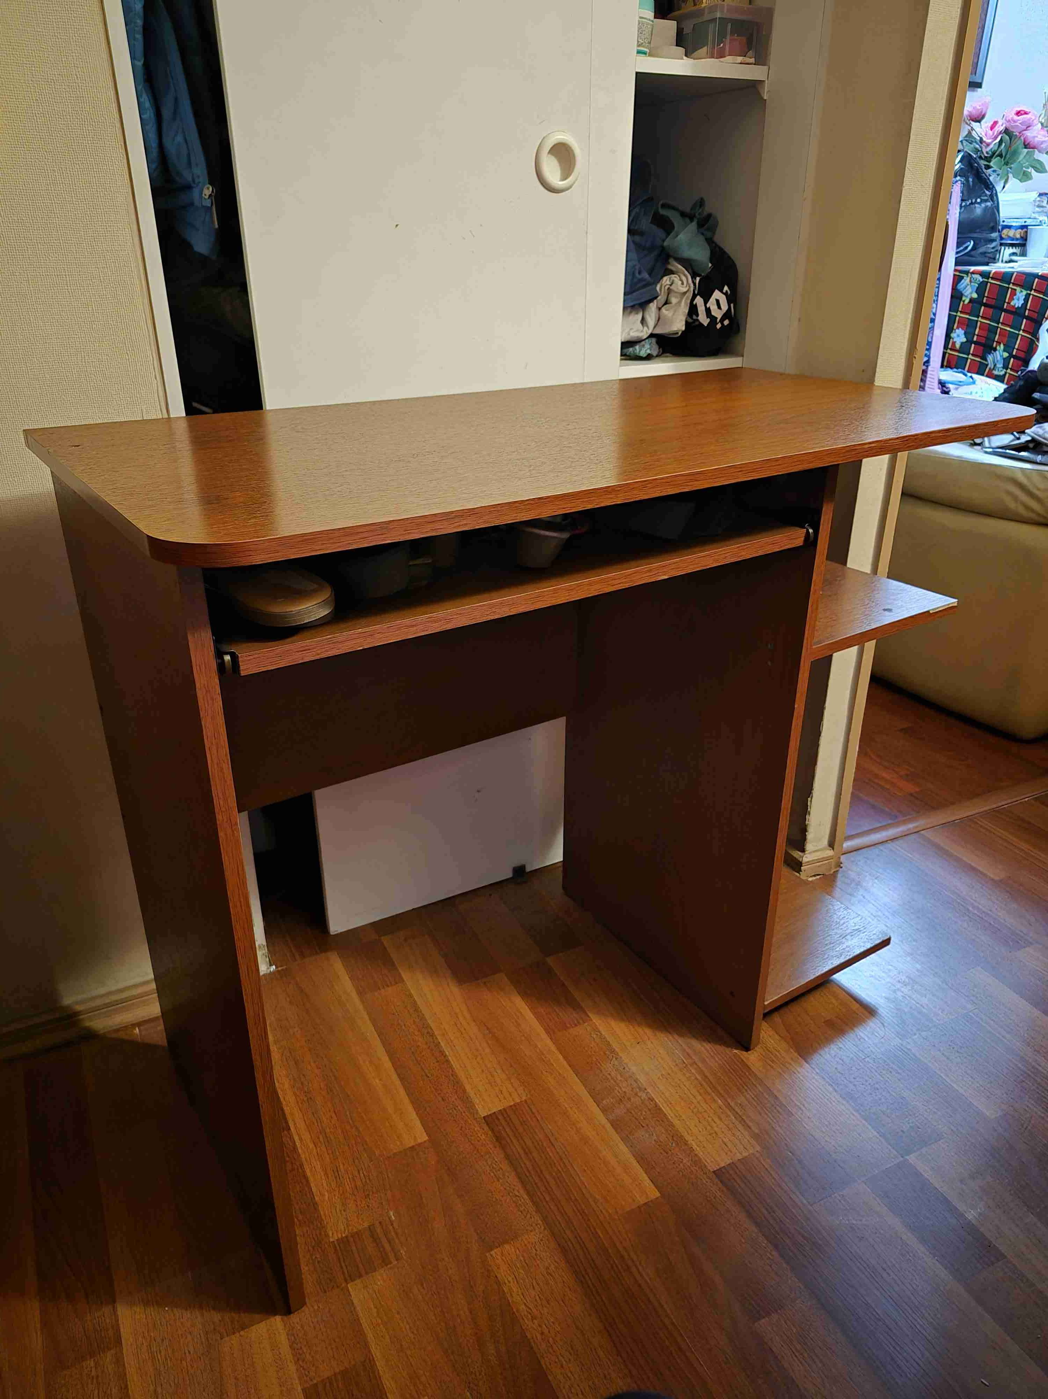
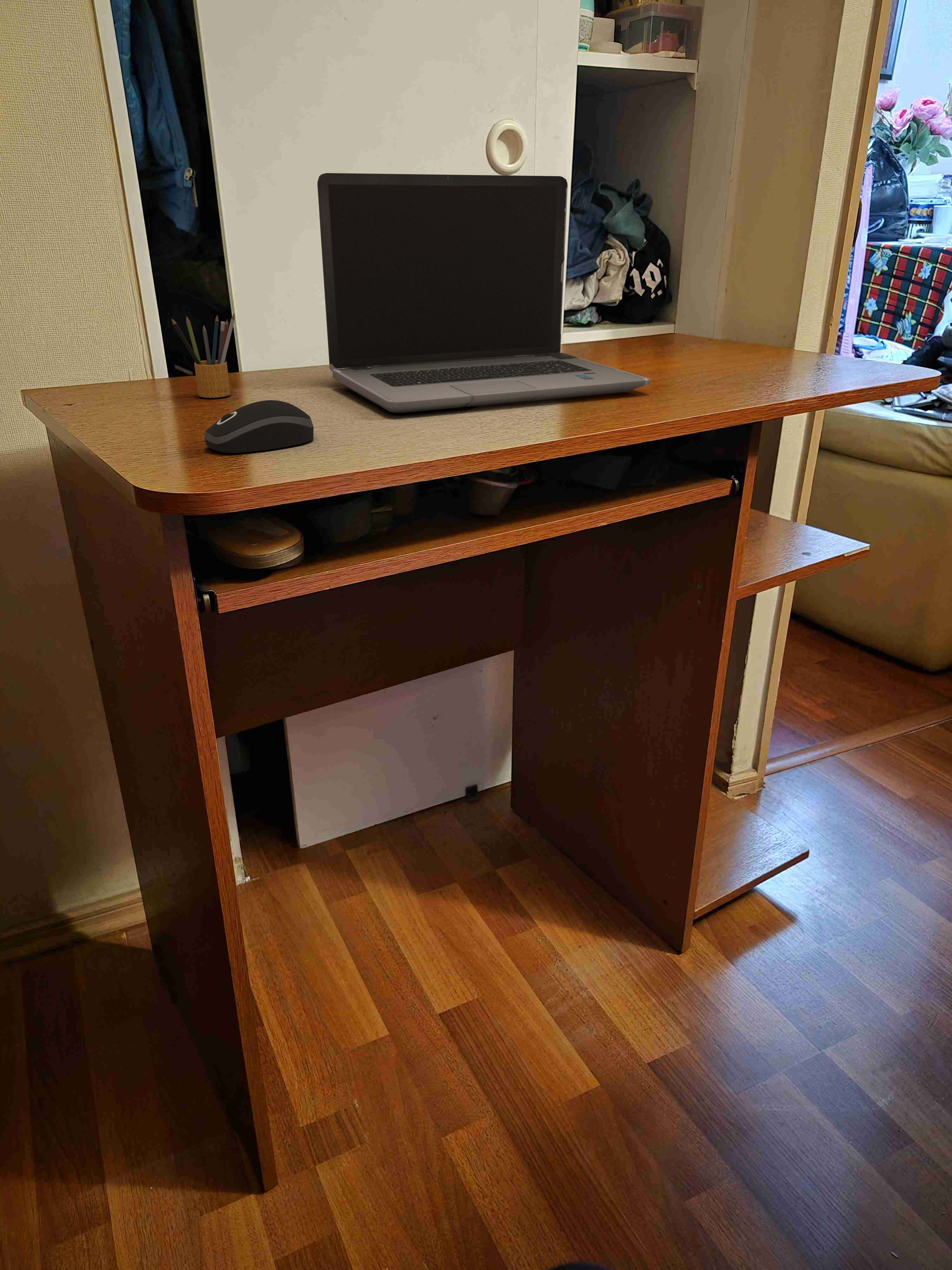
+ pencil box (207, 355)
+ computer mouse (260, 422)
+ laptop computer (487, 286)
